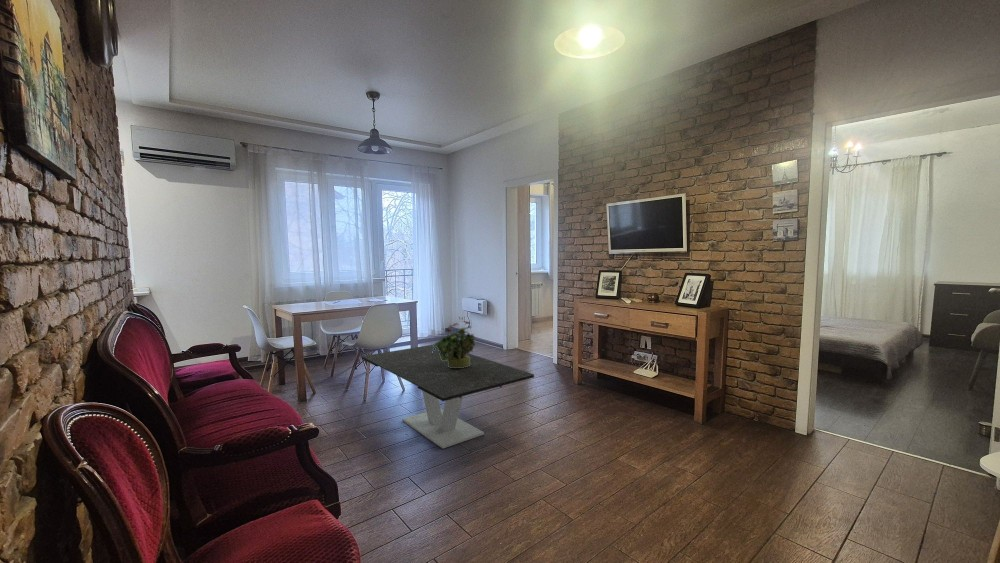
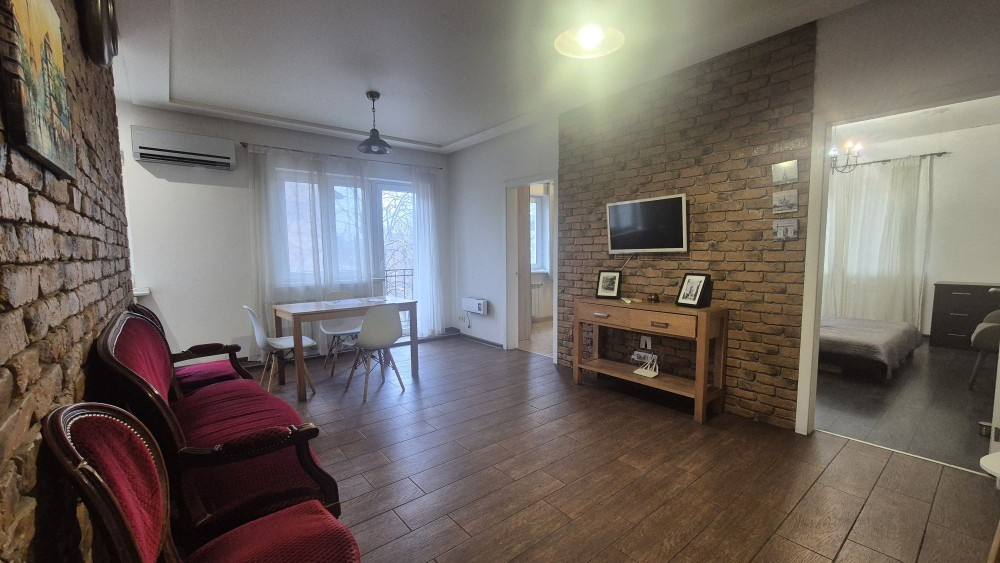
- potted plant (453, 343)
- coffee table (440, 396)
